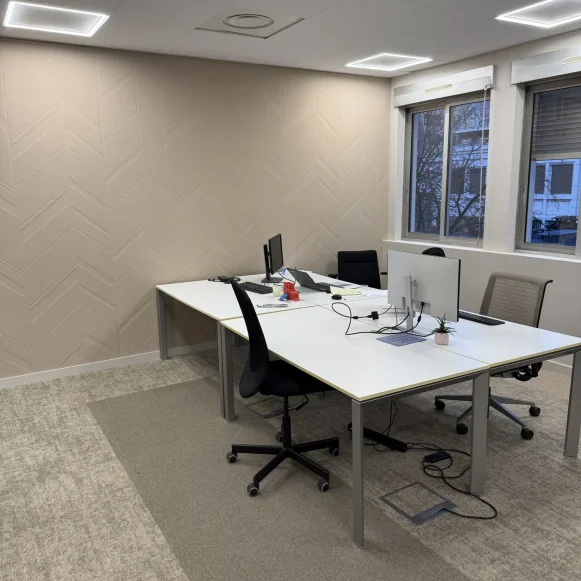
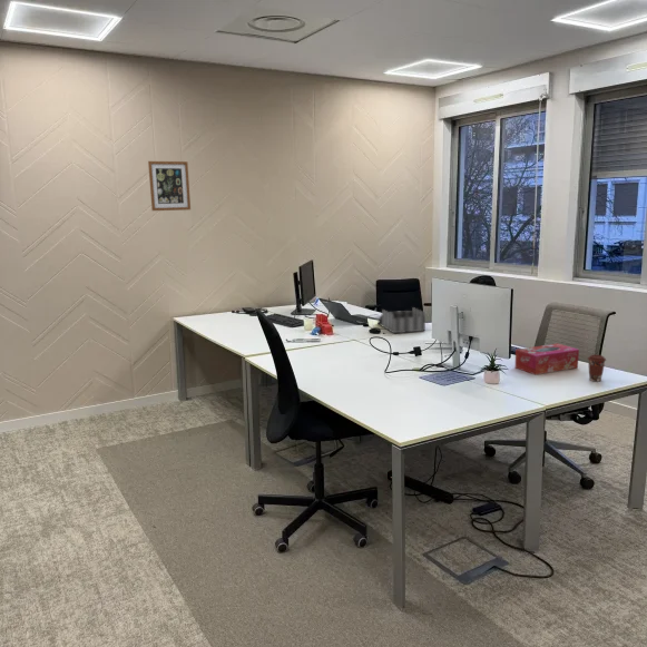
+ desk organizer (400, 317)
+ wall art (169, 186)
+ coffee cup (596, 367)
+ tissue box (546, 359)
